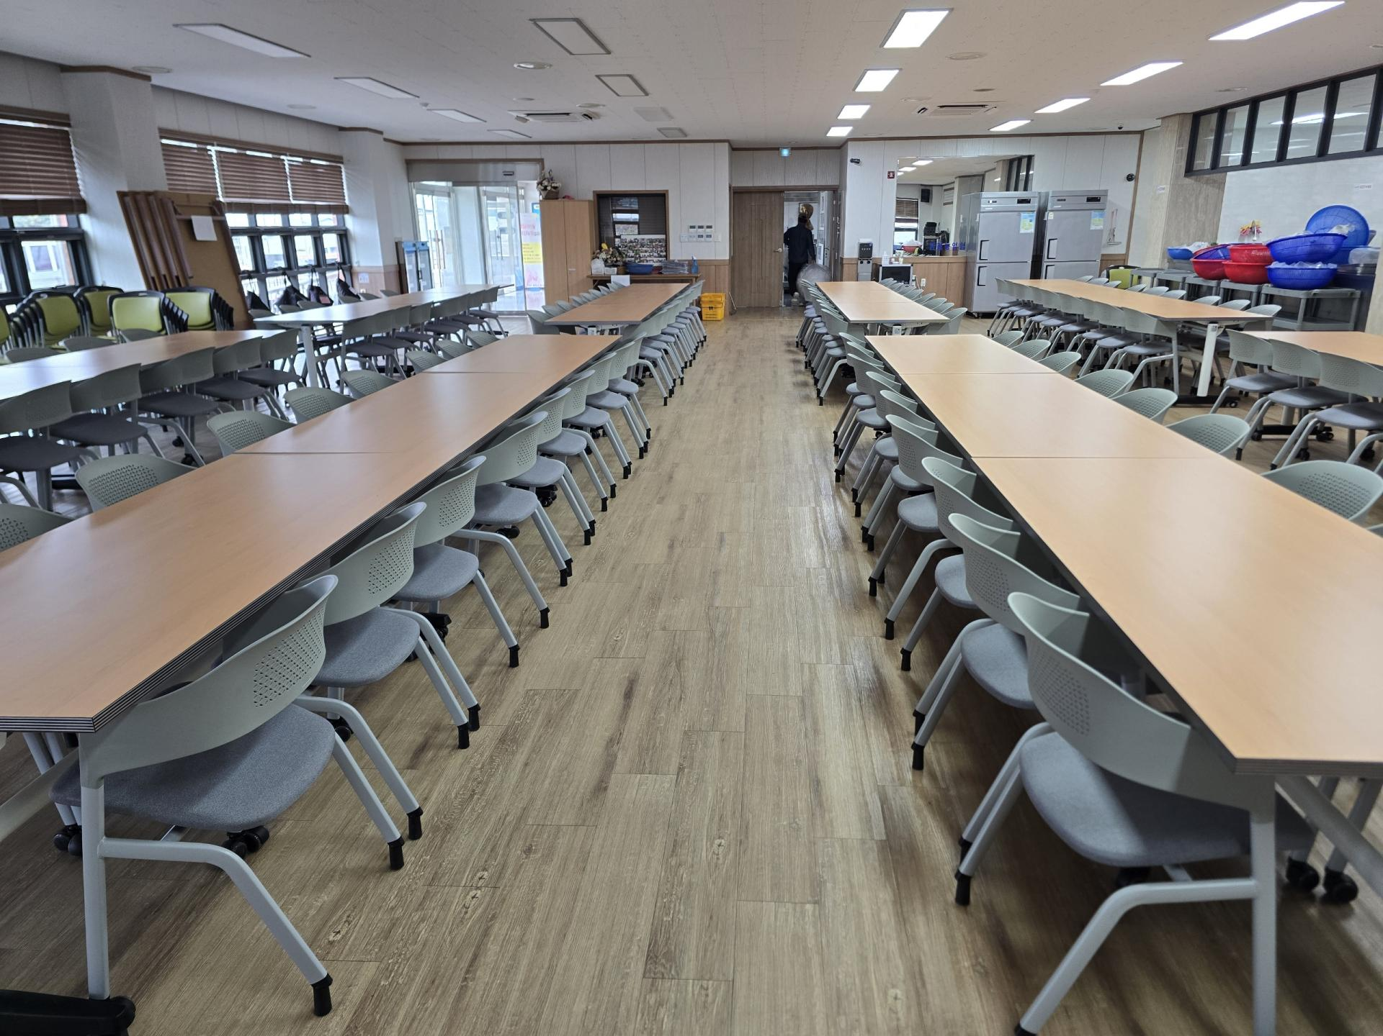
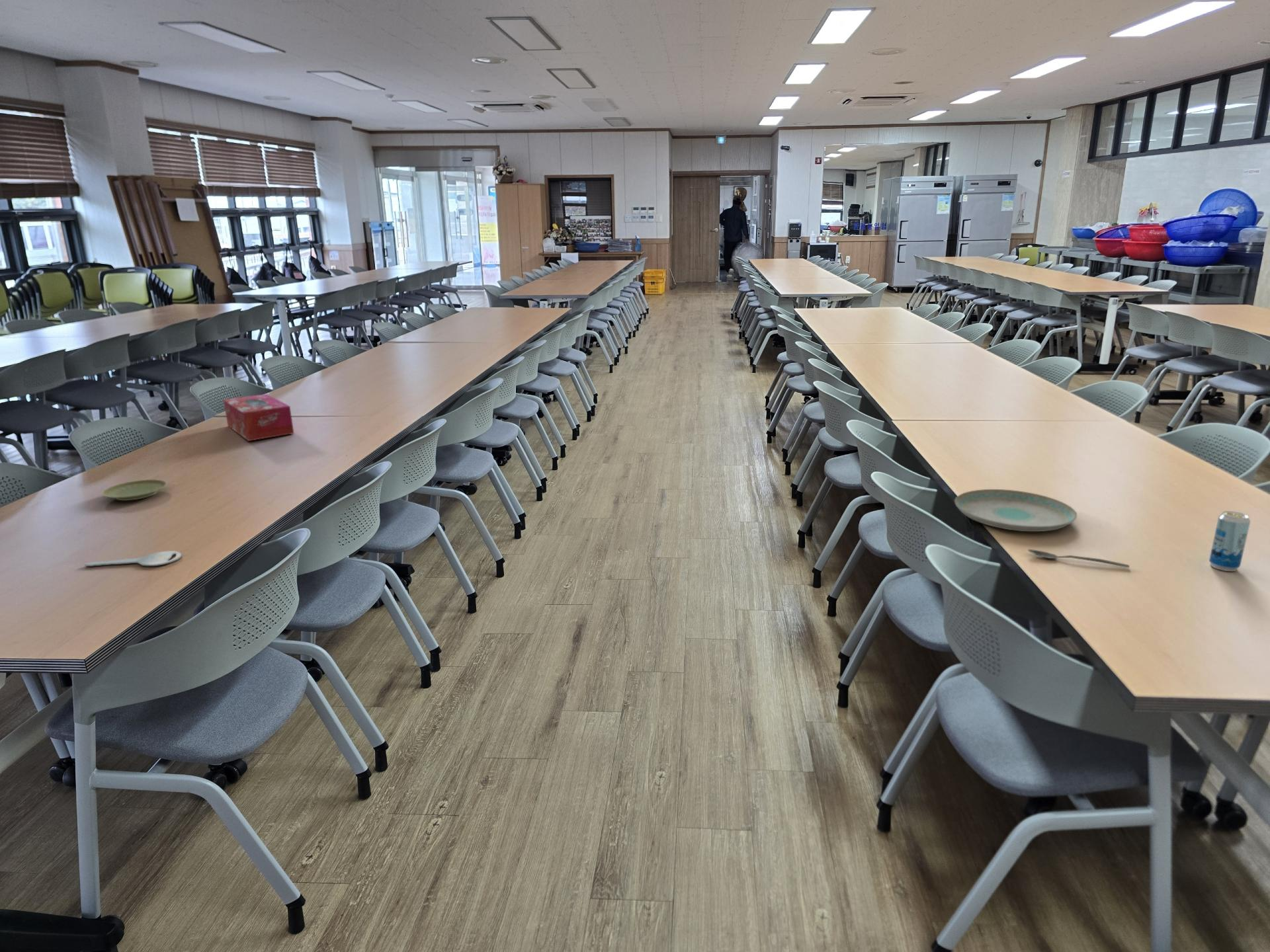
+ plate (136, 491)
+ spoon (1078, 558)
+ beverage can (1229, 541)
+ tissue box (258, 416)
+ key (133, 560)
+ plate (1013, 510)
